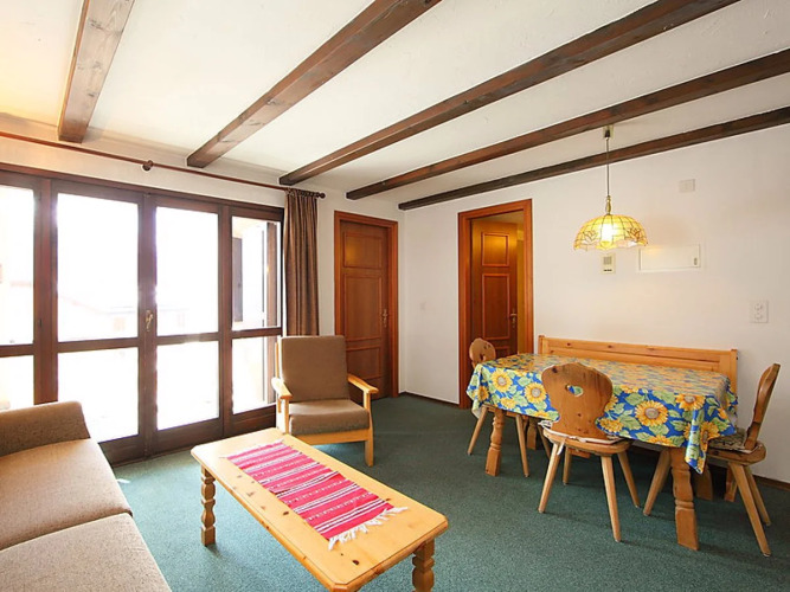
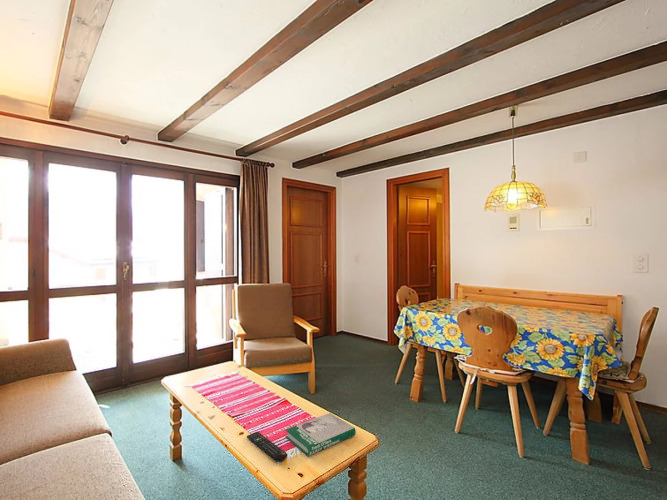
+ book (320, 432)
+ remote control (266, 446)
